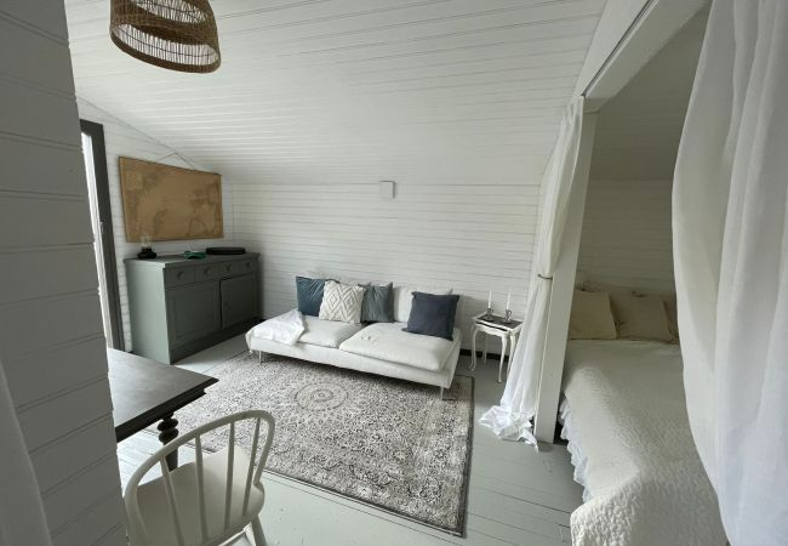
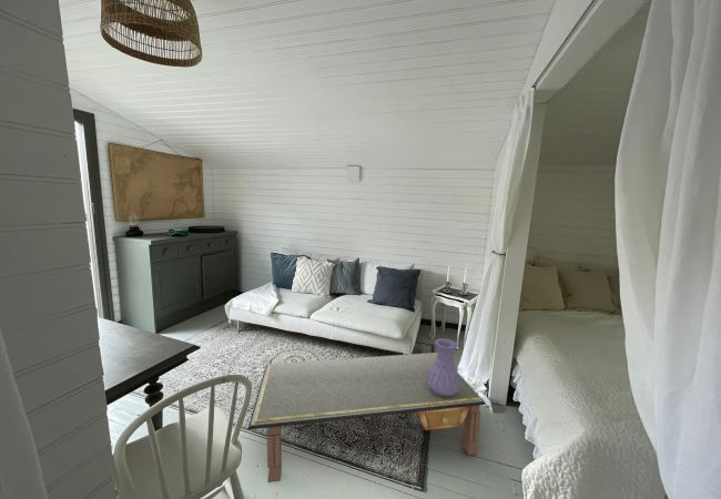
+ coffee table (365, 407)
+ vase (444, 366)
